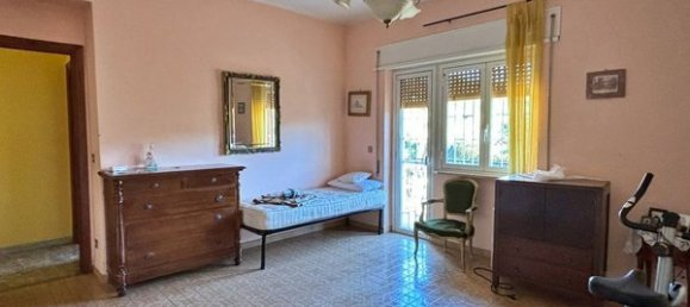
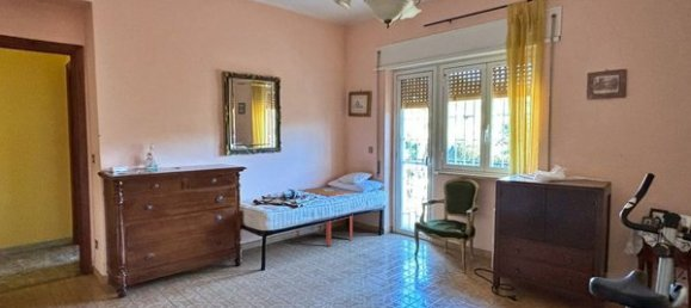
+ side table (326, 222)
